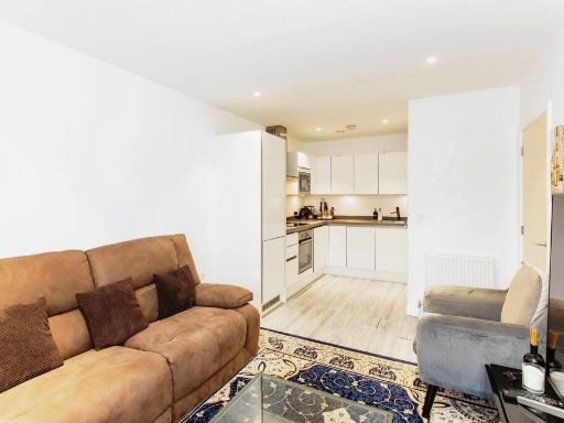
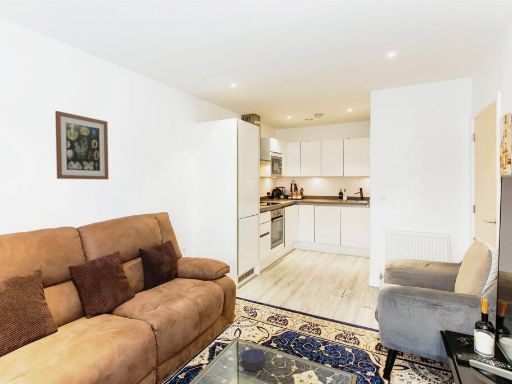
+ wall art (84, 148)
+ candle (253, 358)
